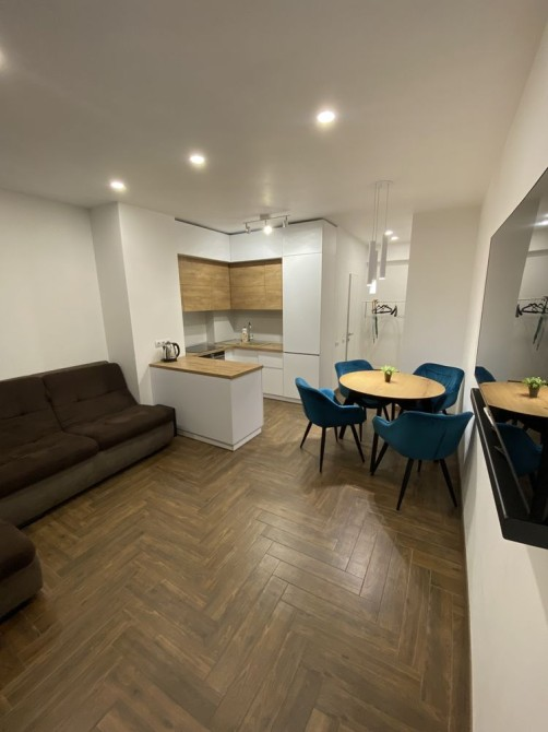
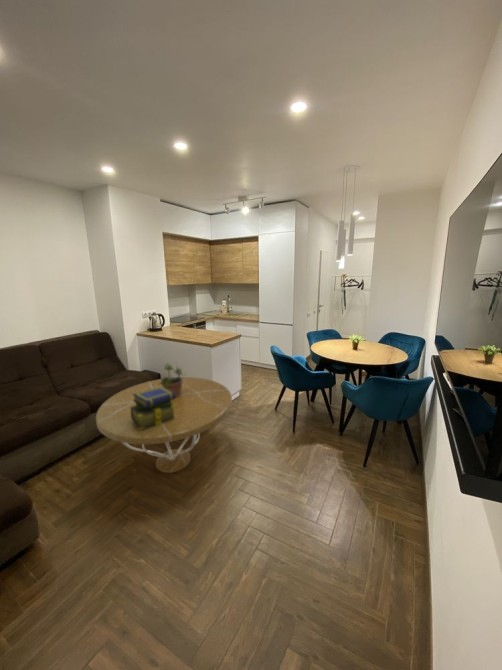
+ stack of books (153, 405)
+ potted plant (170, 376)
+ coffee table (171, 431)
